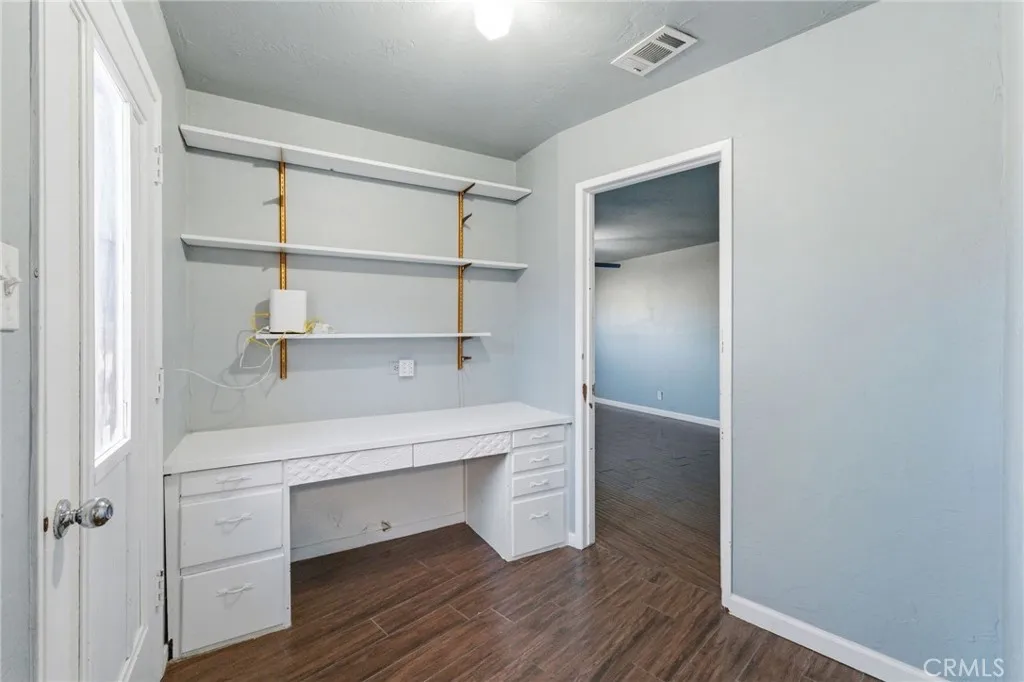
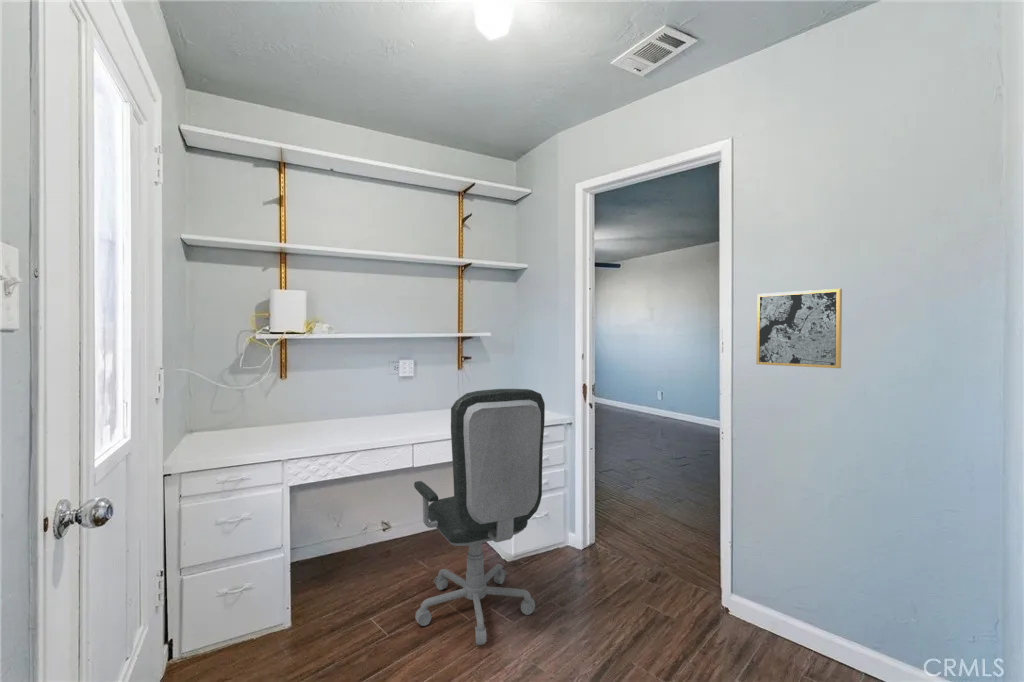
+ wall art (796, 328)
+ office chair (475, 498)
